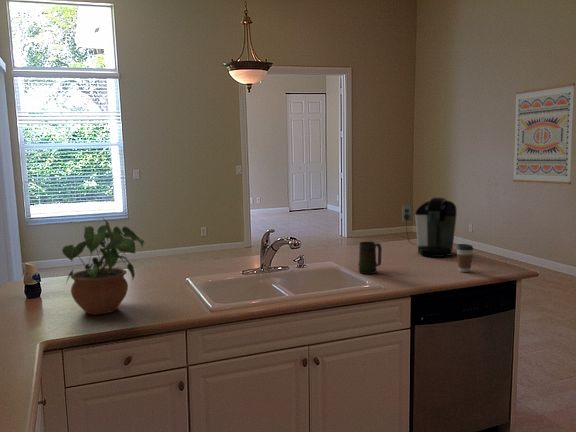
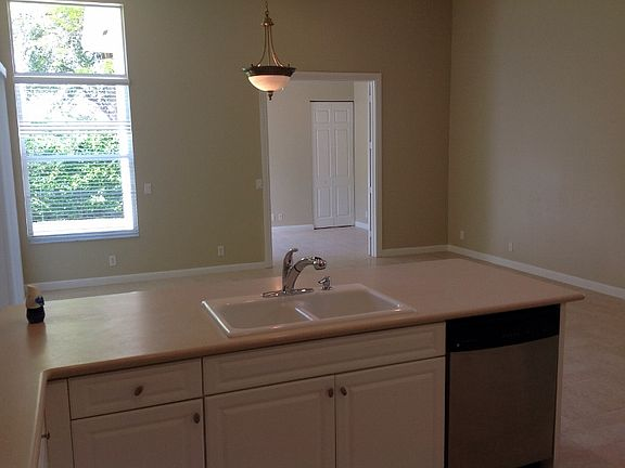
- mug (370, 257)
- coffee maker (425, 225)
- coffee cup (464, 258)
- potted plant (103, 265)
- wall art (541, 135)
